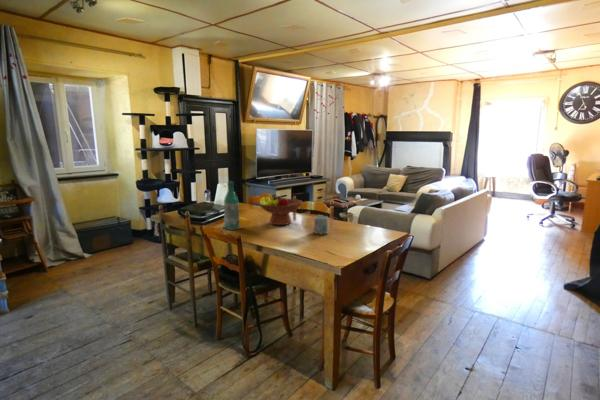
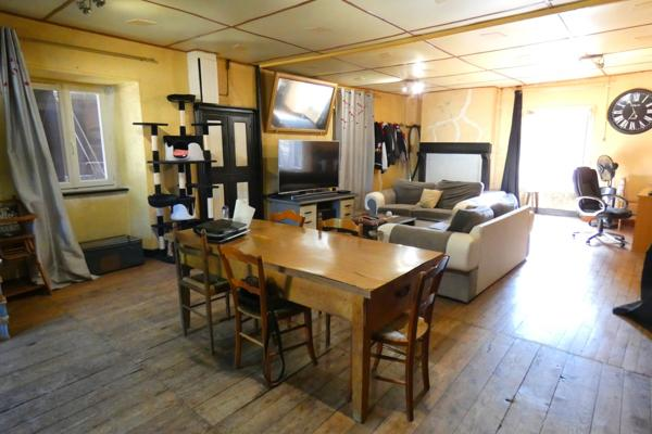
- bottle (231, 204)
- mug (322, 224)
- fruit bowl (280, 208)
